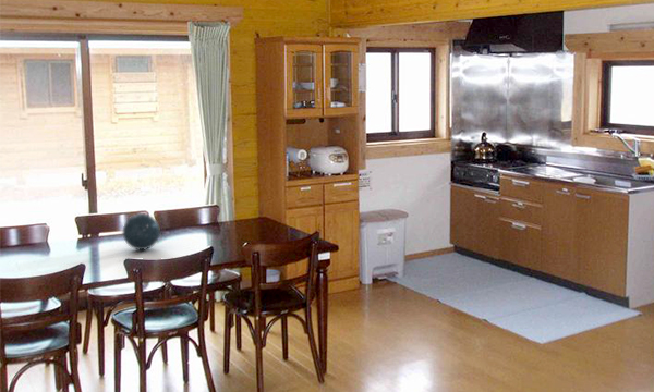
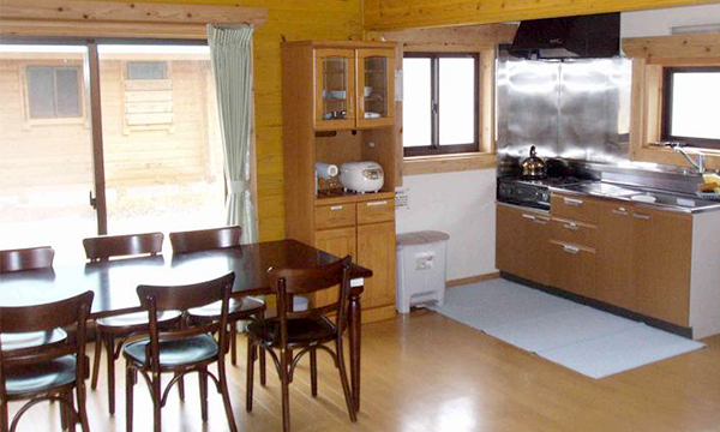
- decorative ball (141, 231)
